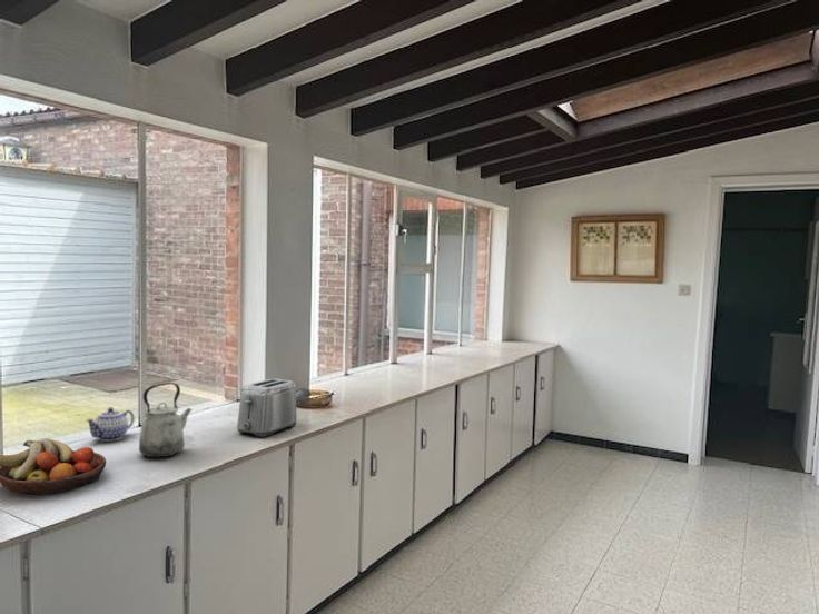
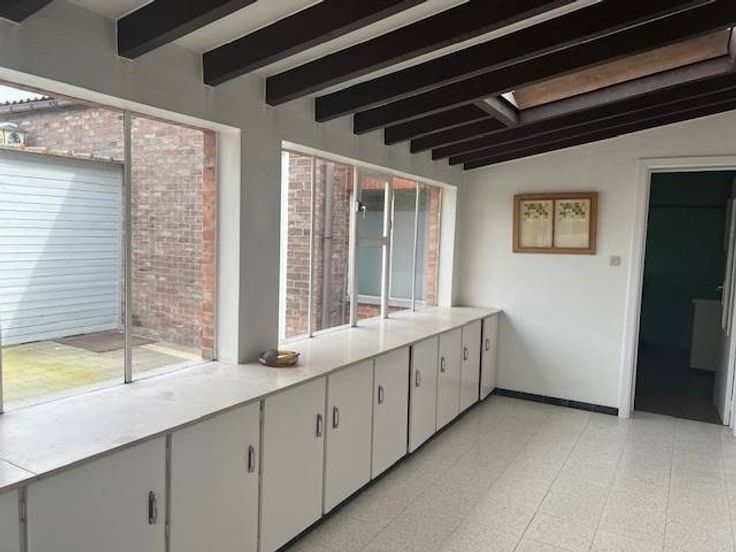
- fruit bowl (52, 460)
- kettle (168, 416)
- toaster (269, 405)
- teapot (110, 423)
